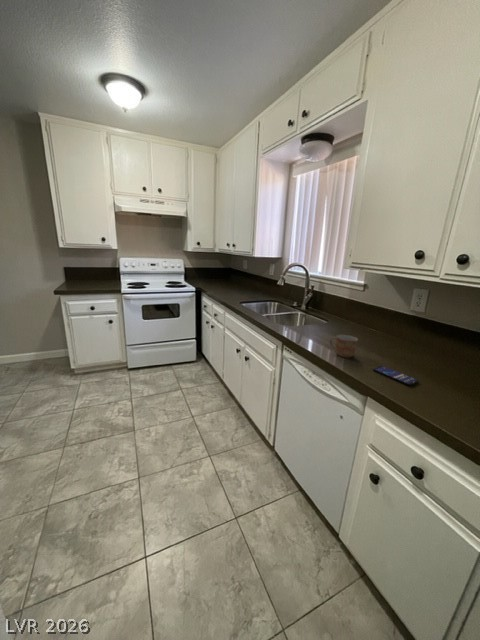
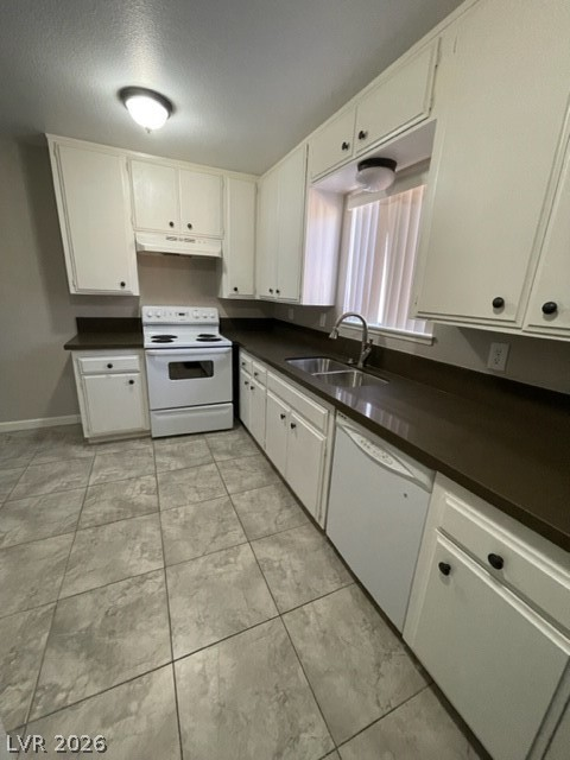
- smartphone (394, 374)
- mug (342, 345)
